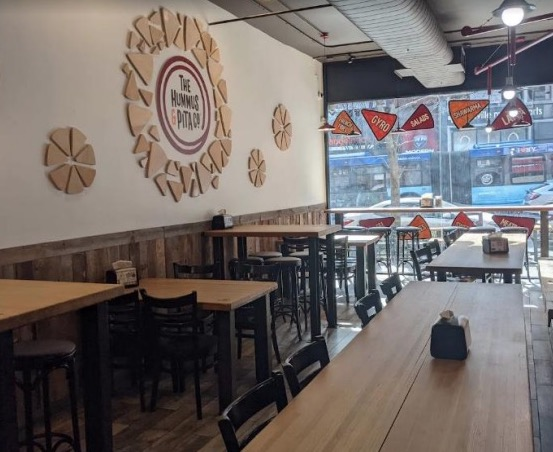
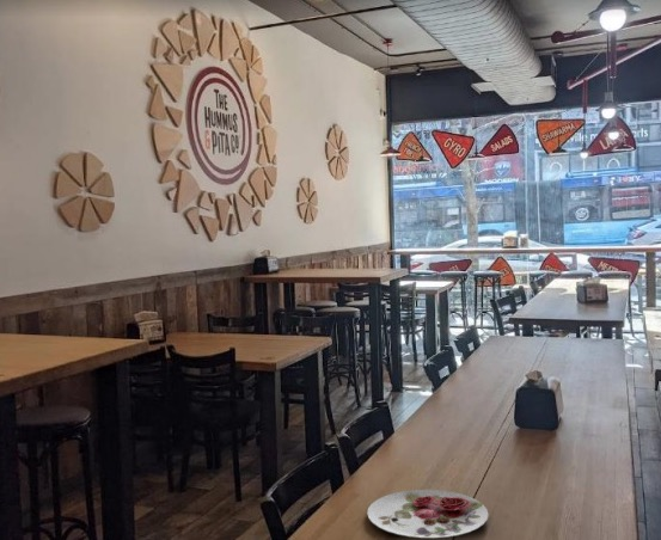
+ plate (427, 510)
